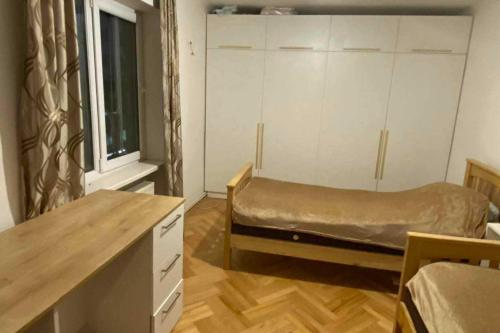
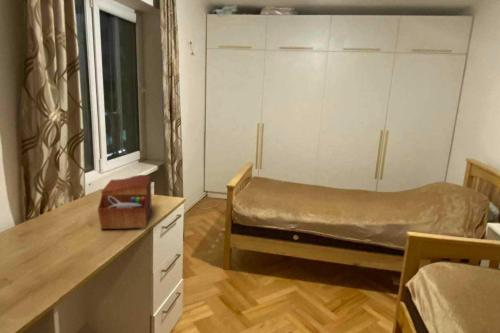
+ sewing box (125, 201)
